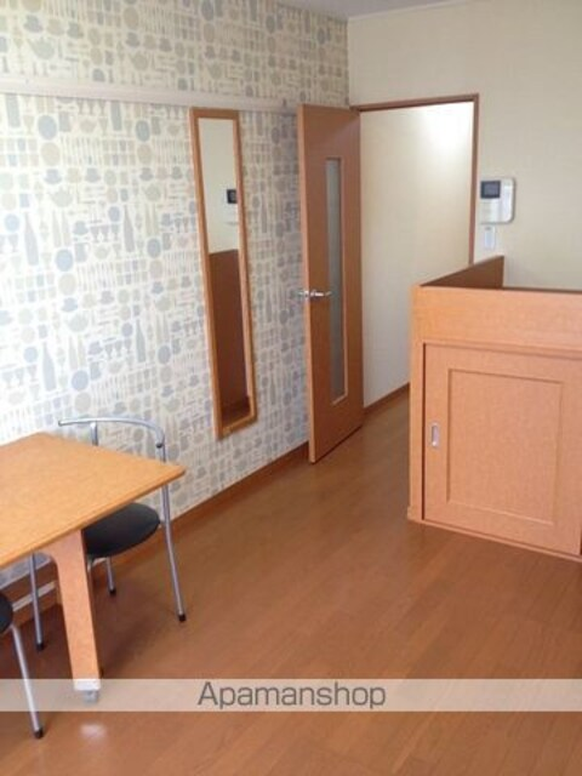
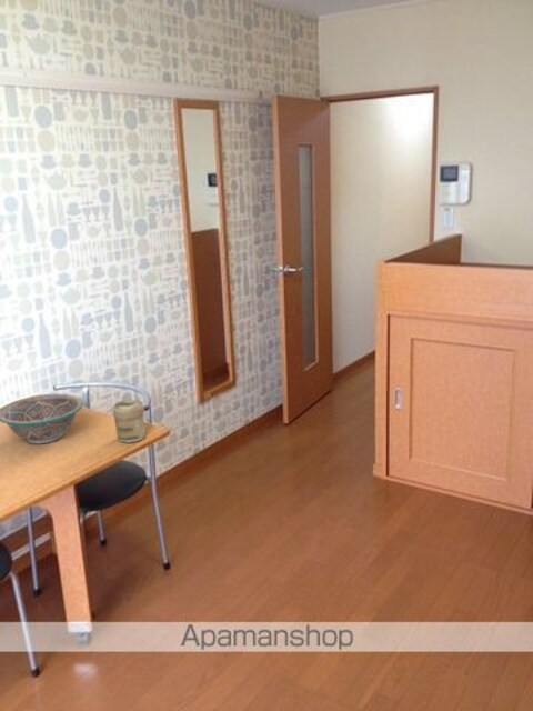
+ jar (129, 421)
+ bowl (42, 422)
